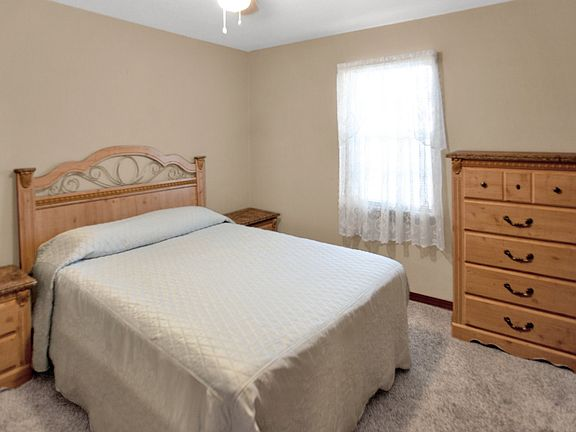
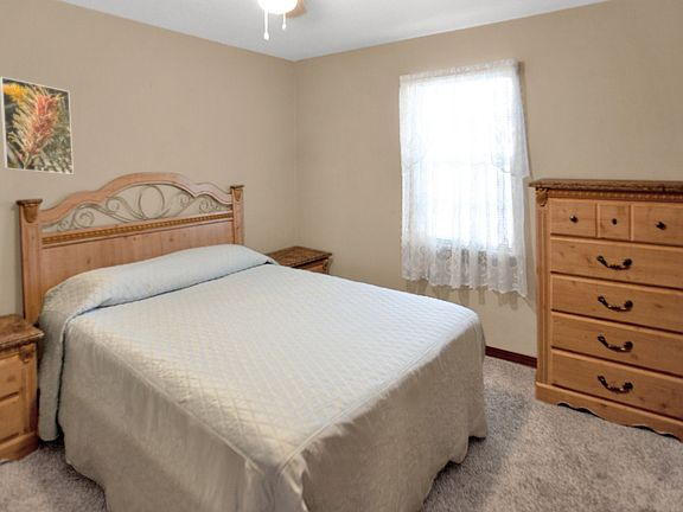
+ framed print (38, 128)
